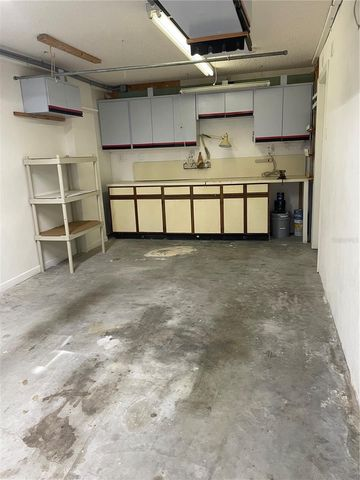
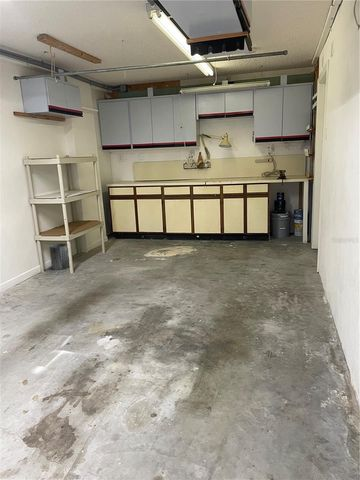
+ trash can (59, 256)
